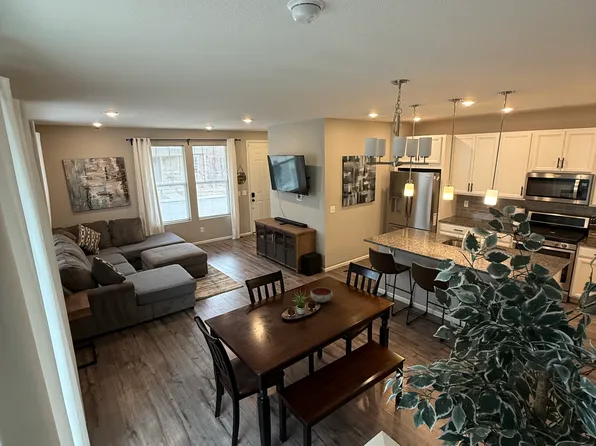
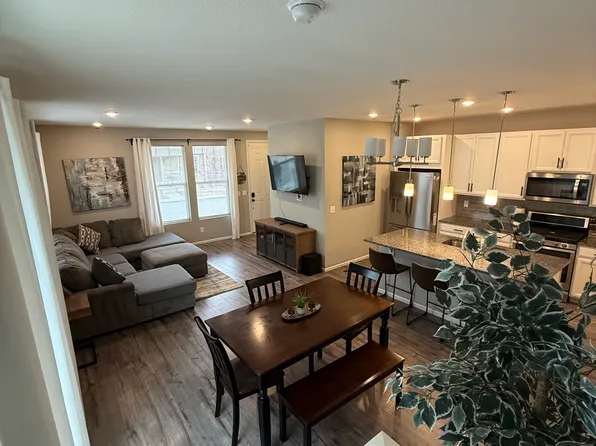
- bowl (321, 296)
